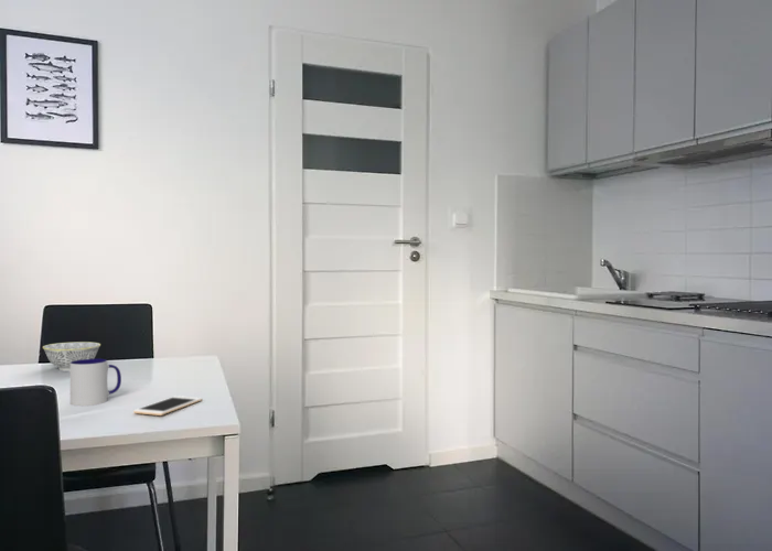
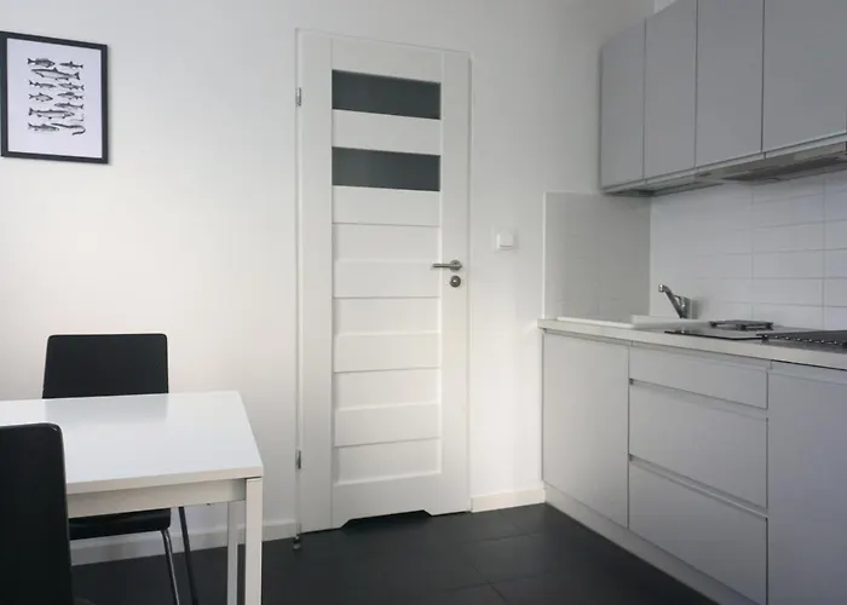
- bowl (72, 357)
- cell phone (169, 404)
- mug (96, 380)
